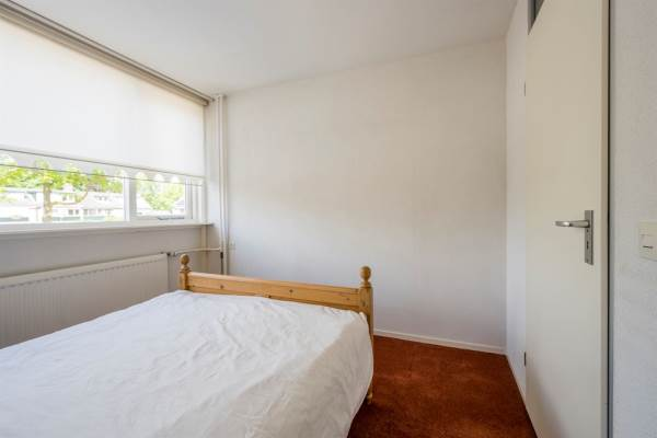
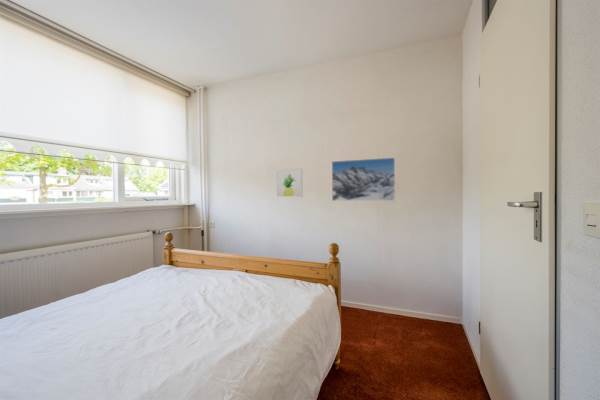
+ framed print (362, 180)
+ wall art (289, 183)
